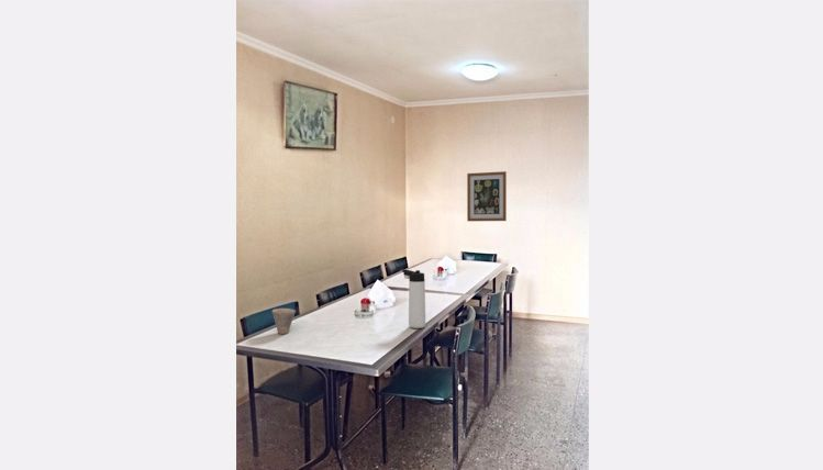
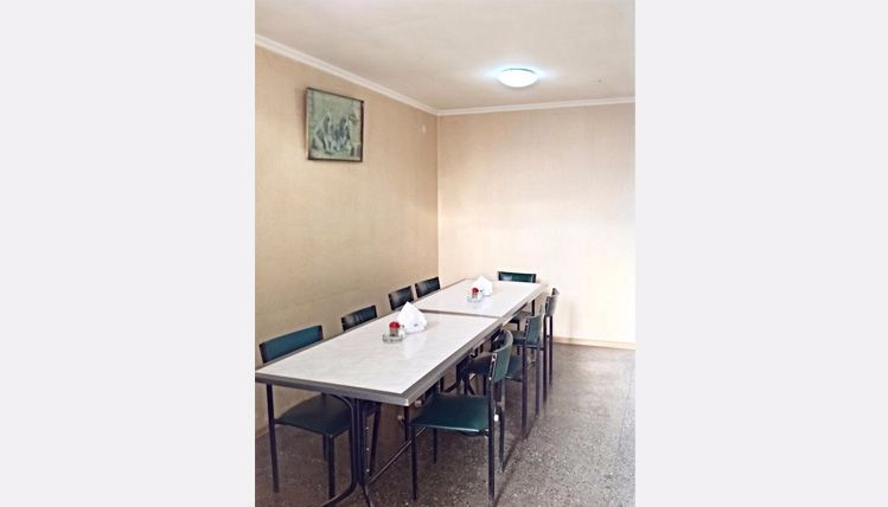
- wall art (486, 197)
- cup (283, 321)
- thermos bottle (413, 298)
